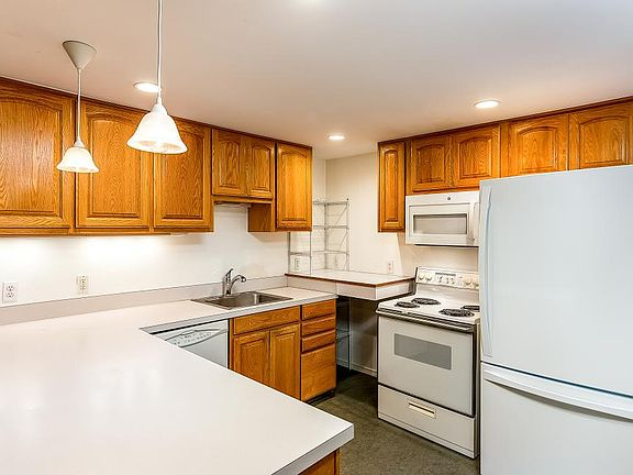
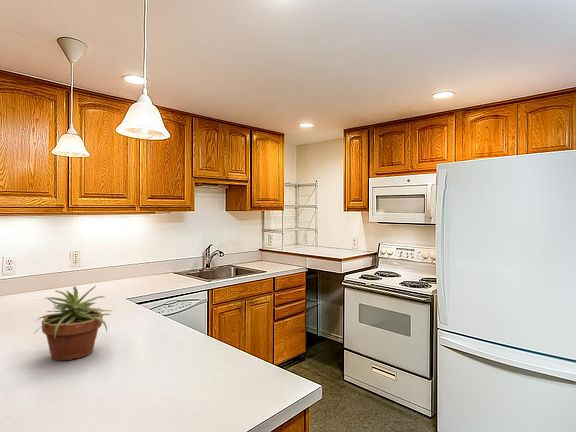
+ potted plant (71, 320)
